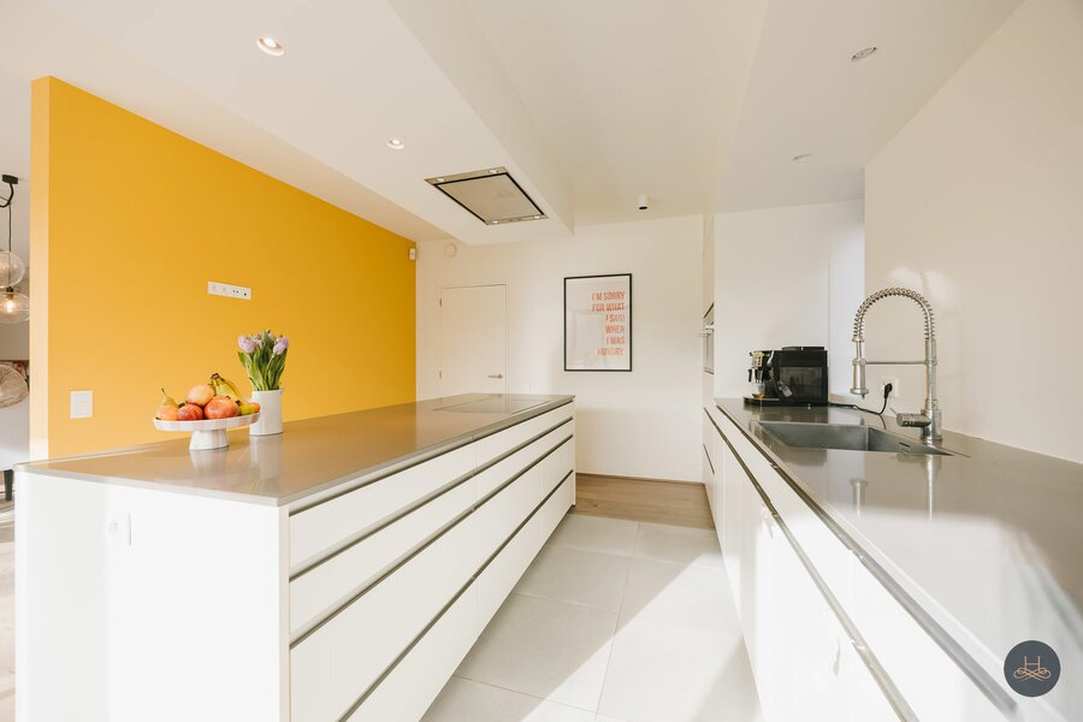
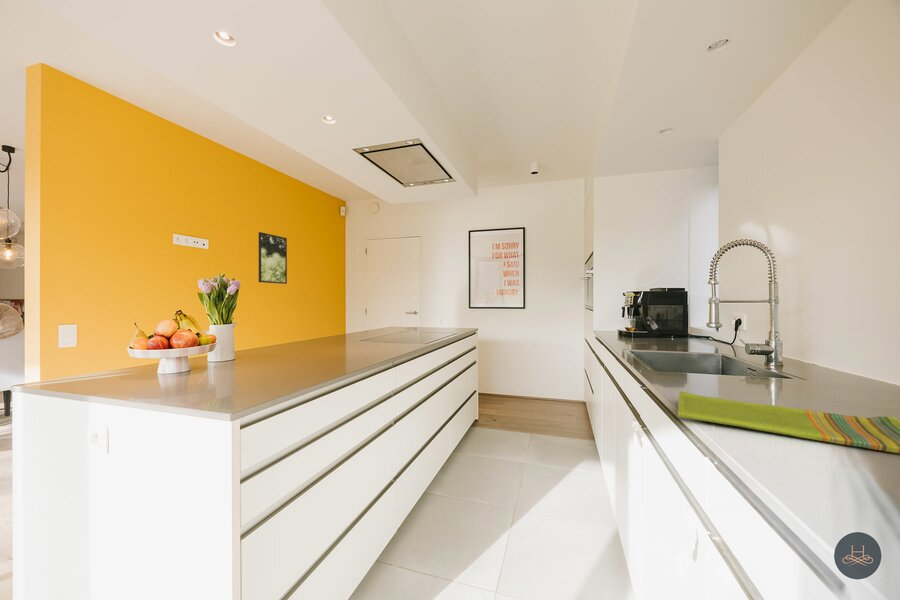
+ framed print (273, 259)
+ dish towel (780, 417)
